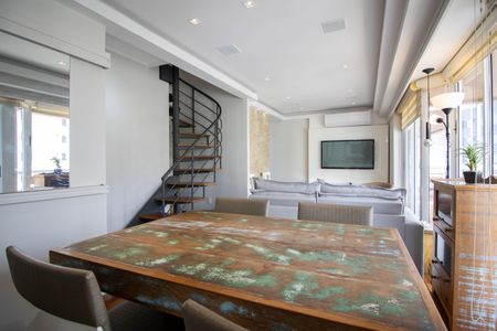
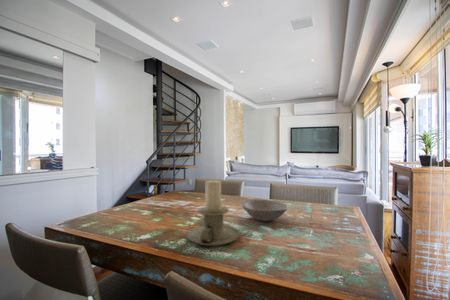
+ candle holder (213, 209)
+ bowl (264, 211)
